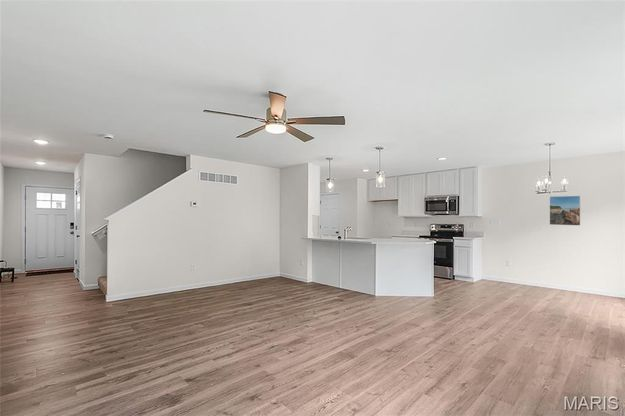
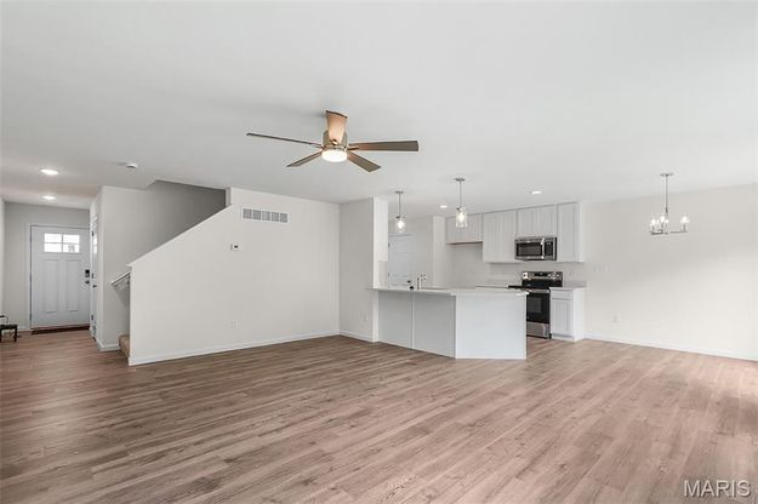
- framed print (564, 210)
